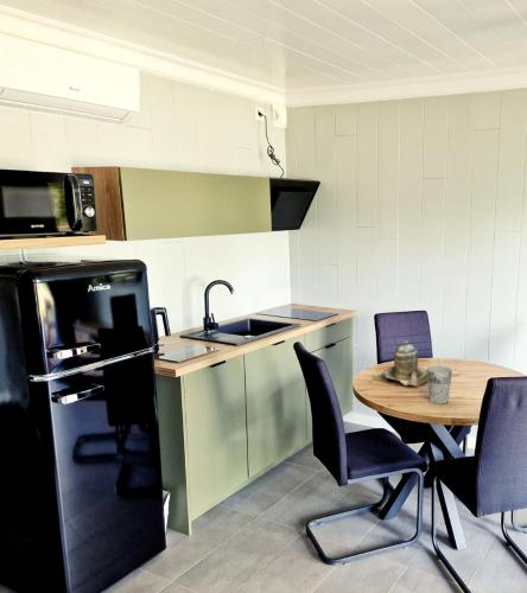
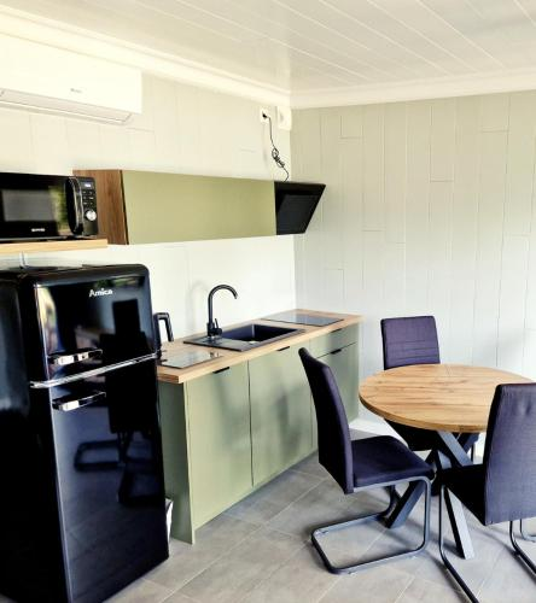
- cup (438, 384)
- teapot (405, 358)
